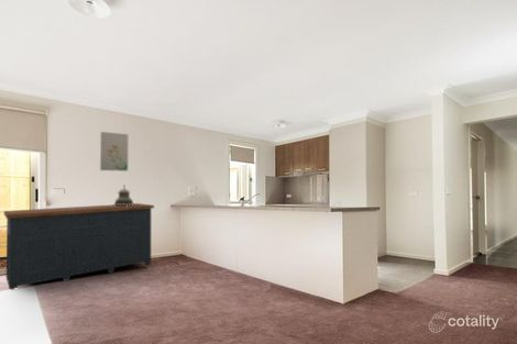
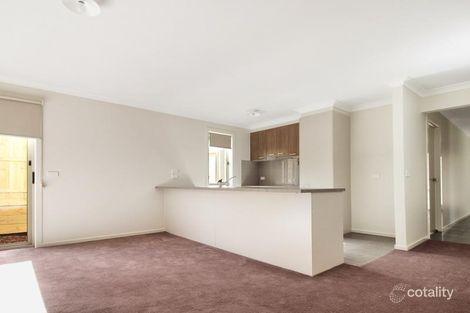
- decorative urn (123, 193)
- sideboard (85, 240)
- wall art (114, 152)
